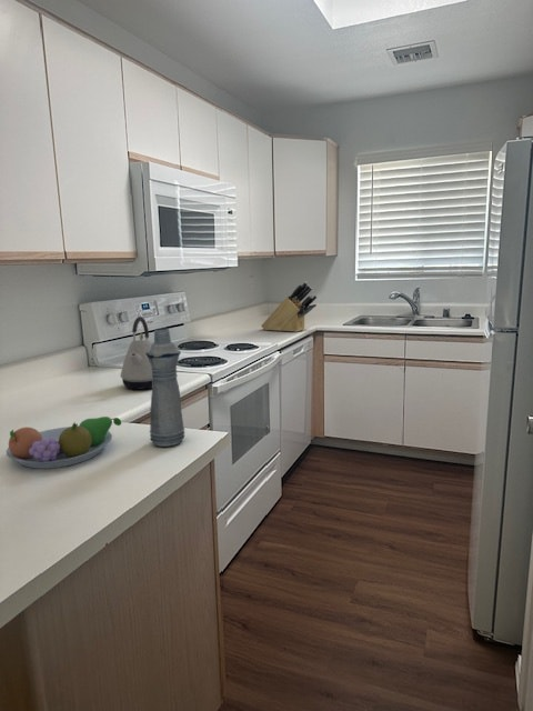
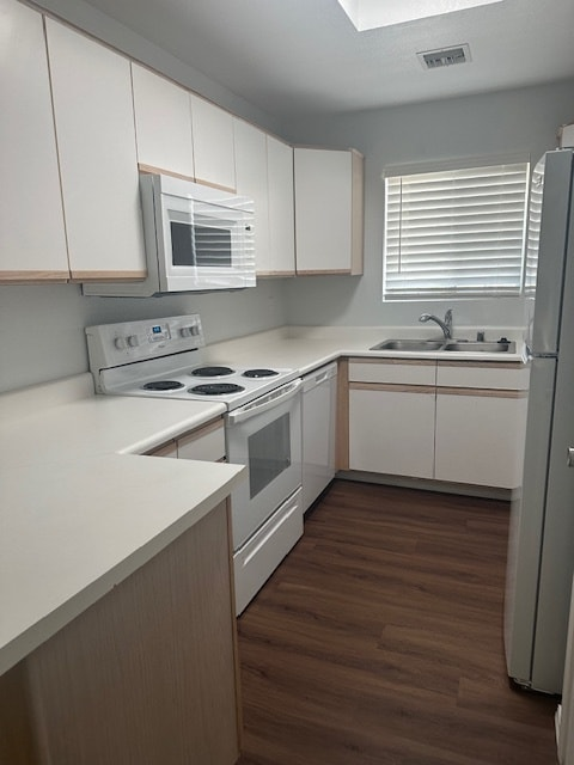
- fruit bowl (63, 433)
- bottle (164, 387)
- knife block (289, 306)
- kettle (141, 351)
